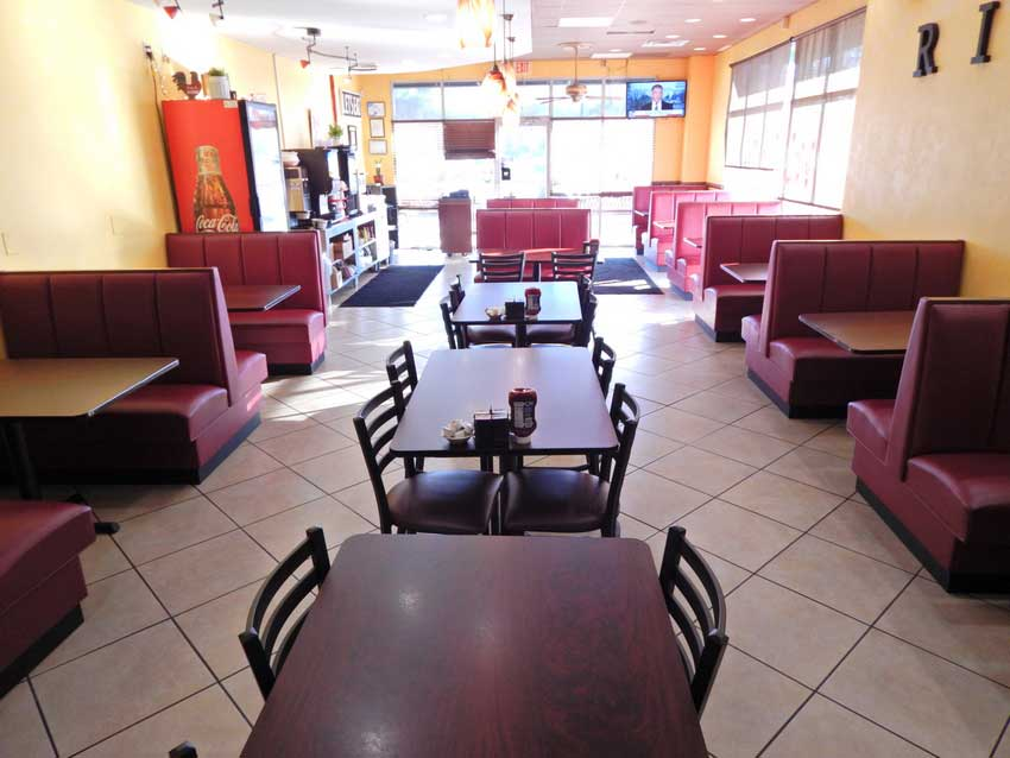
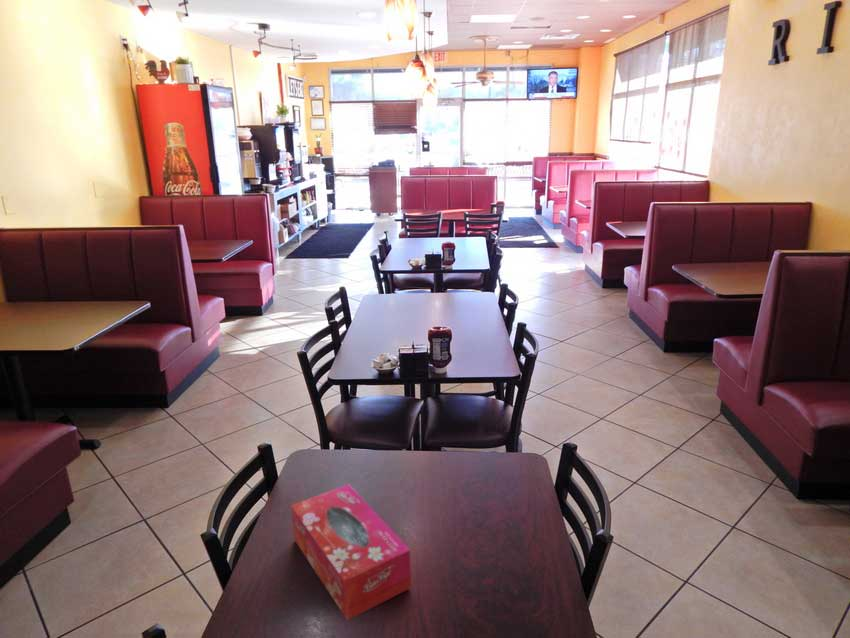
+ tissue box (348, 544)
